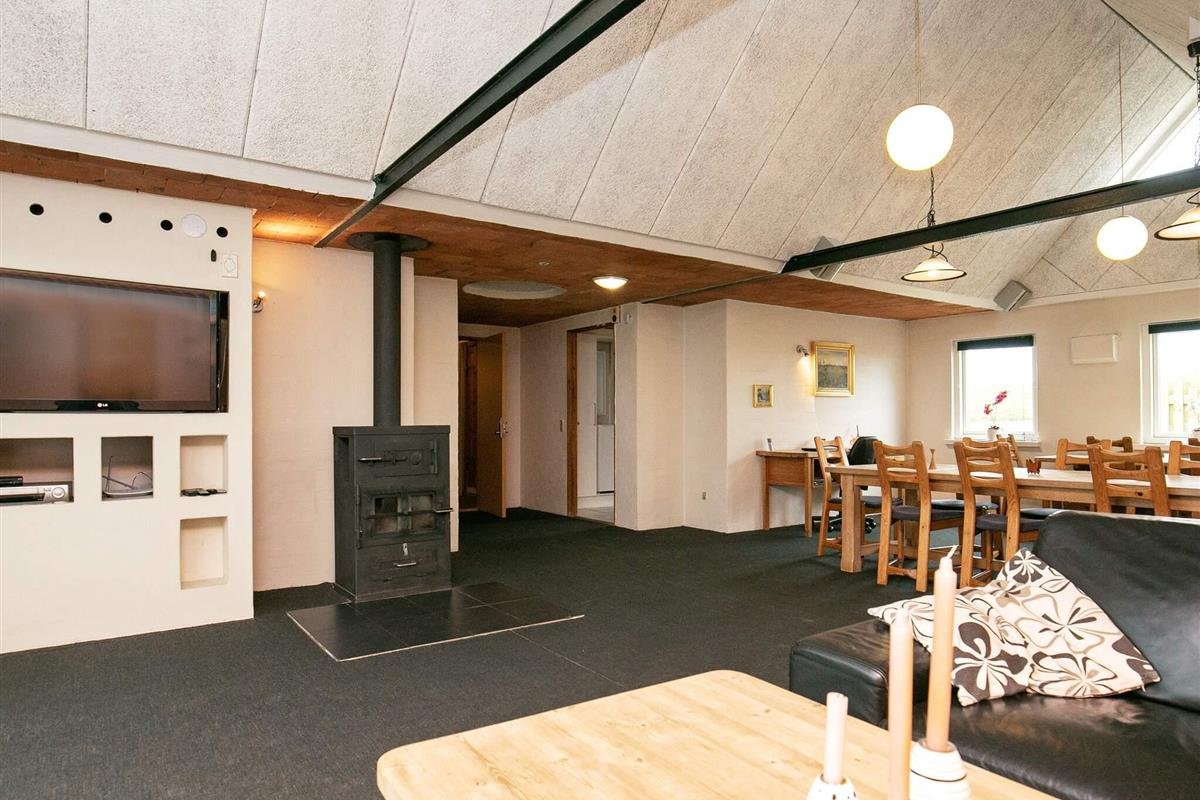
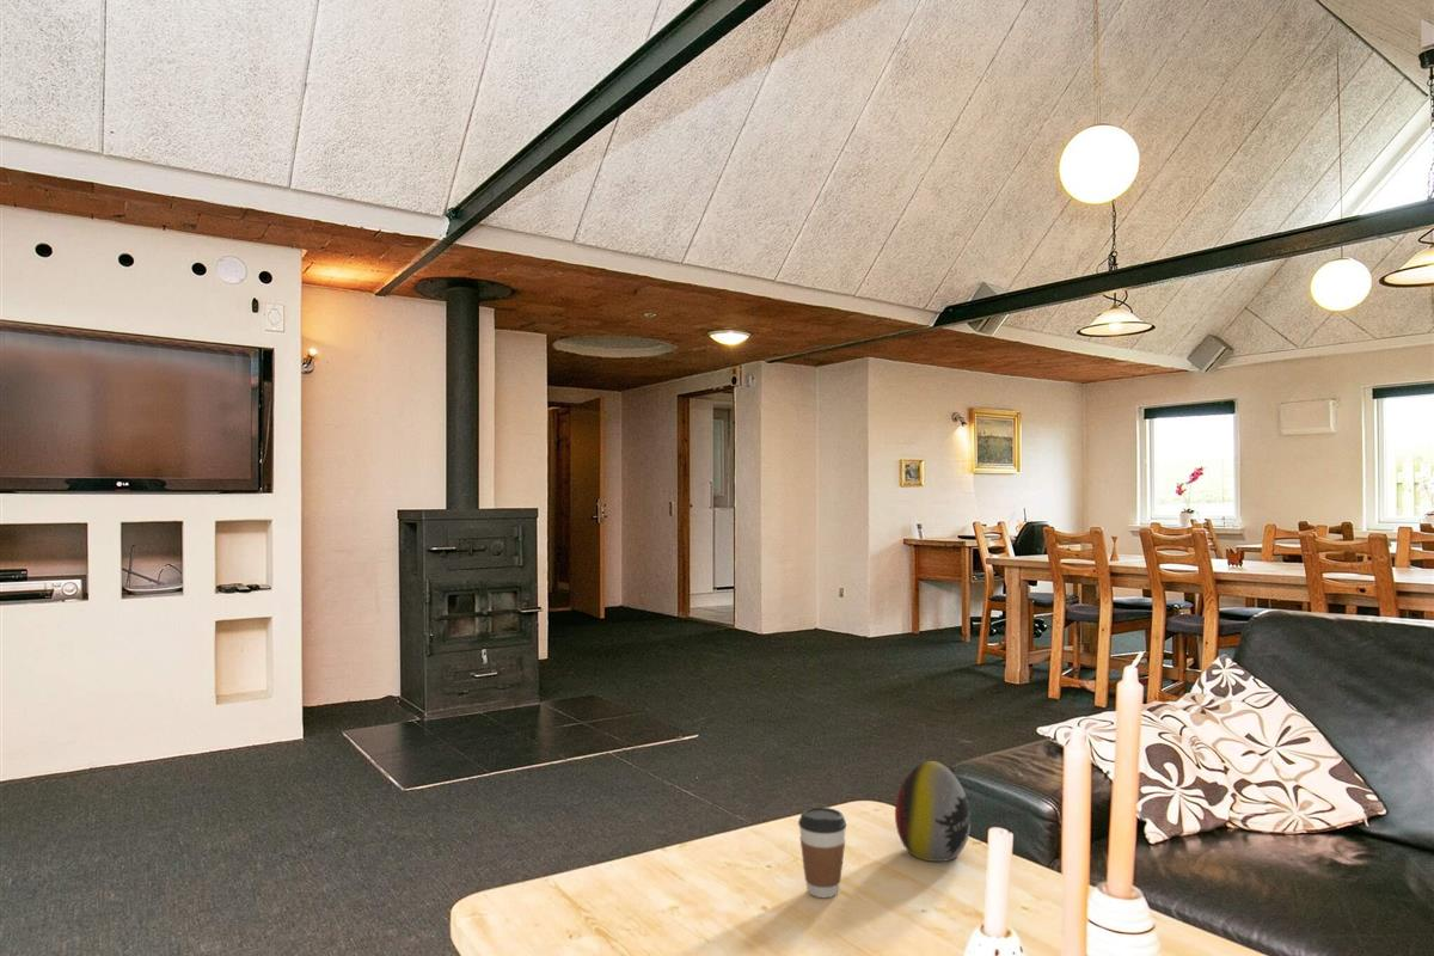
+ decorative egg (932, 807)
+ coffee cup (822, 851)
